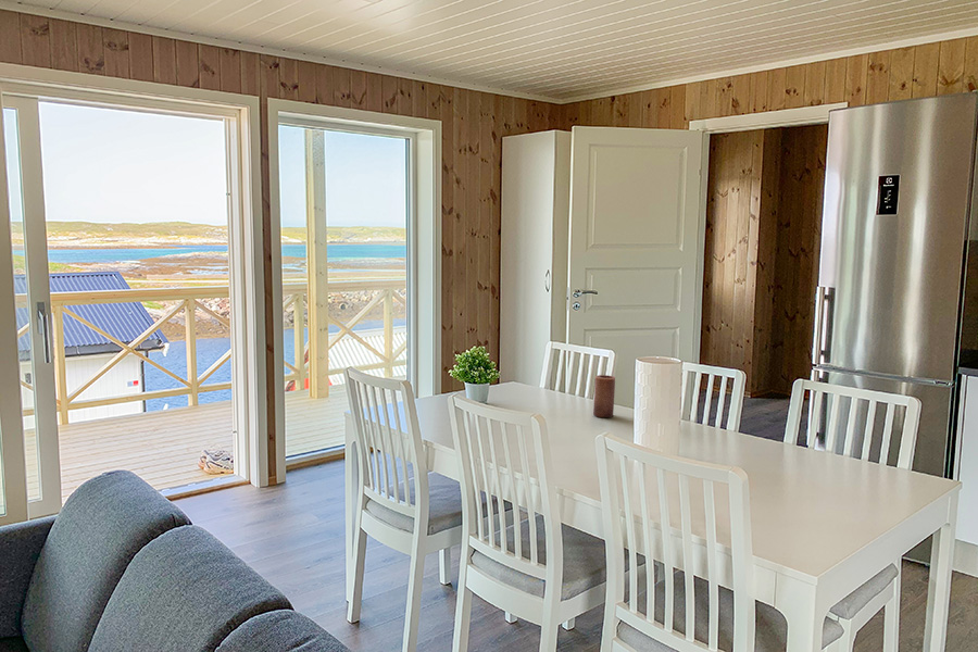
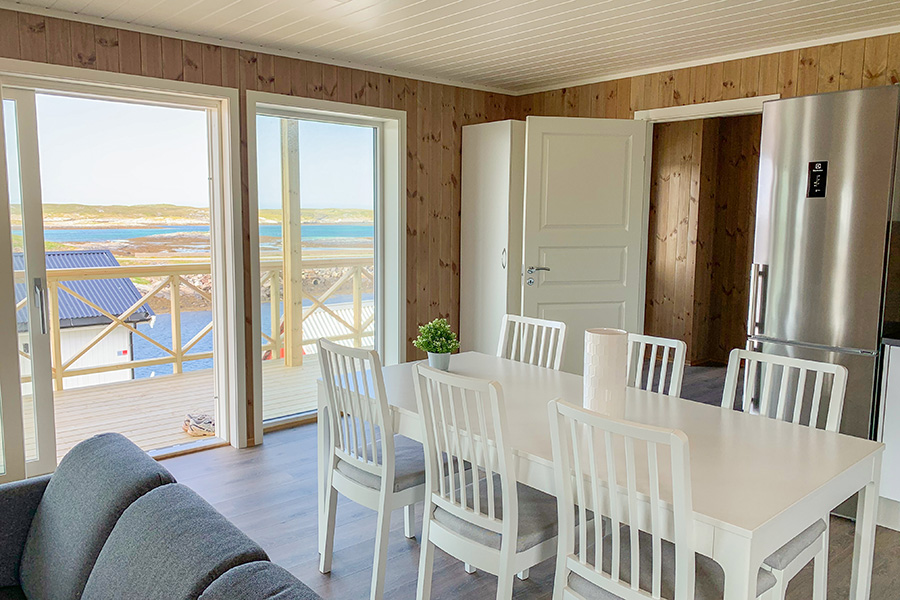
- candle (604, 396)
